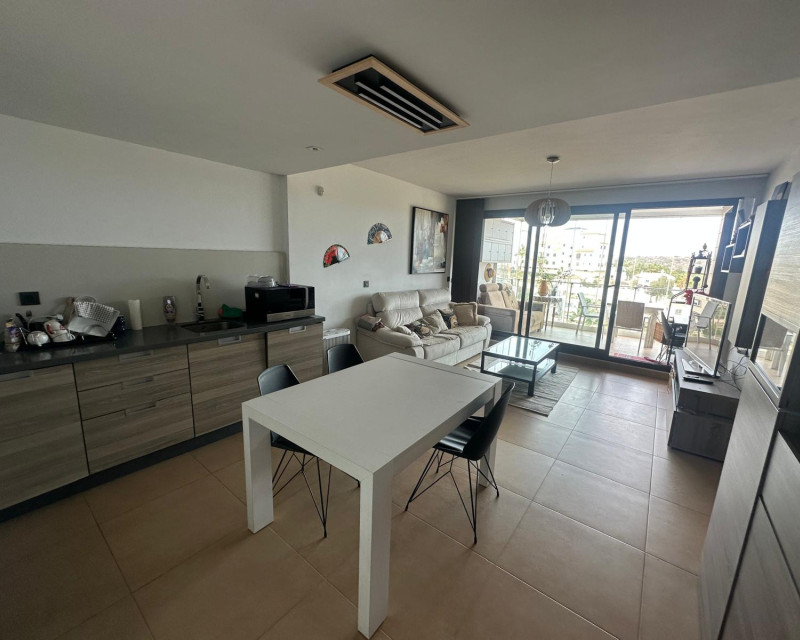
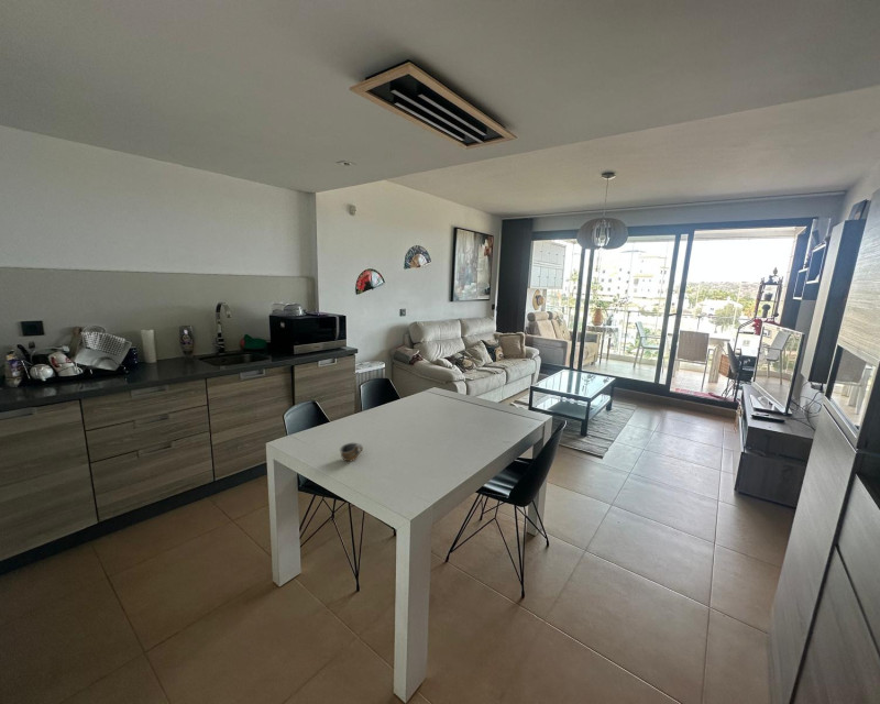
+ cup (350, 451)
